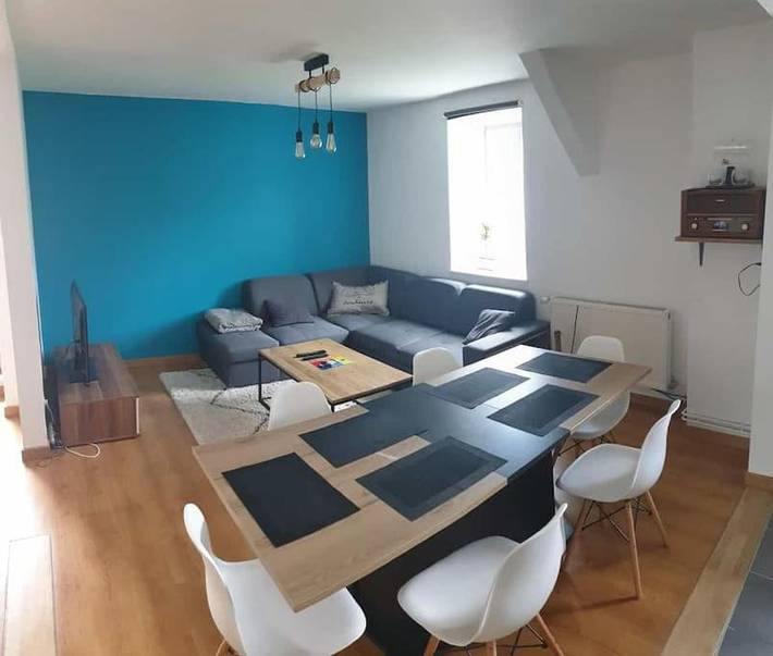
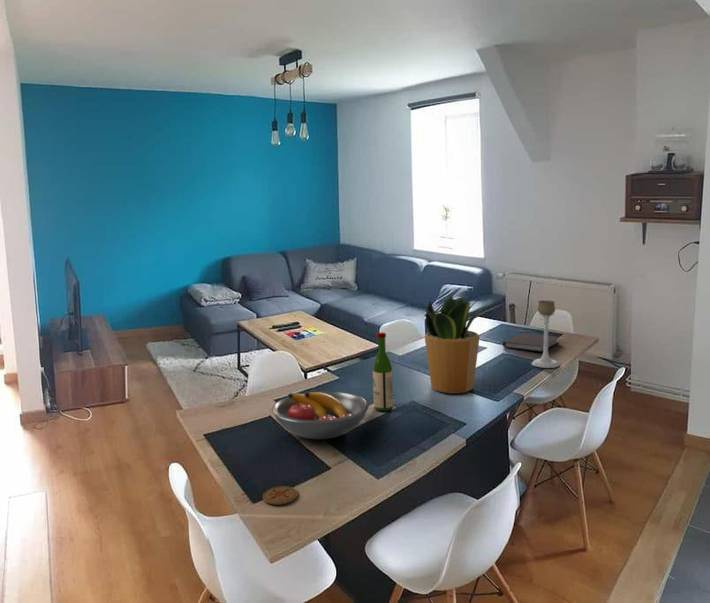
+ wine bottle (382, 371)
+ fruit bowl (320, 414)
+ coaster (280, 495)
+ candle holder (546, 333)
+ notebook (531, 342)
+ potted plant (457, 341)
